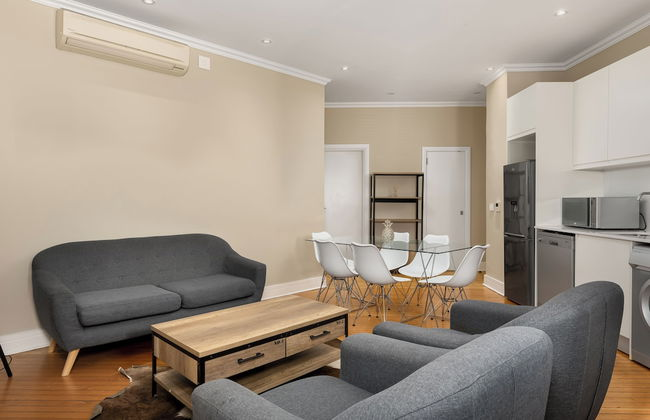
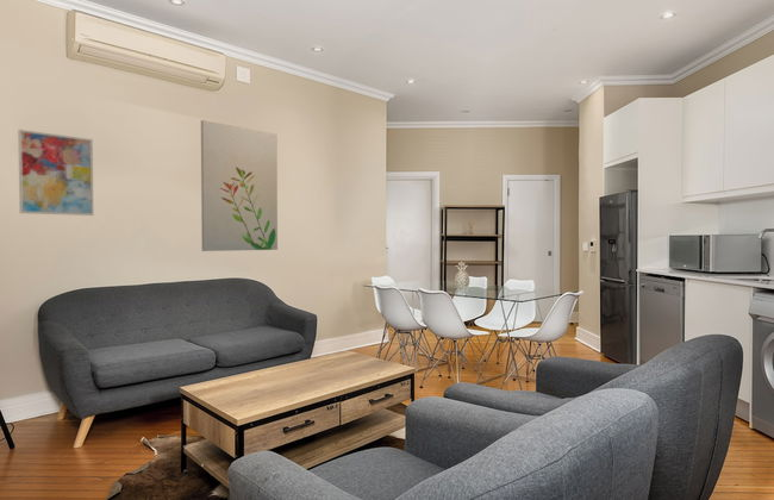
+ wall art (57, 174)
+ wall art (241, 188)
